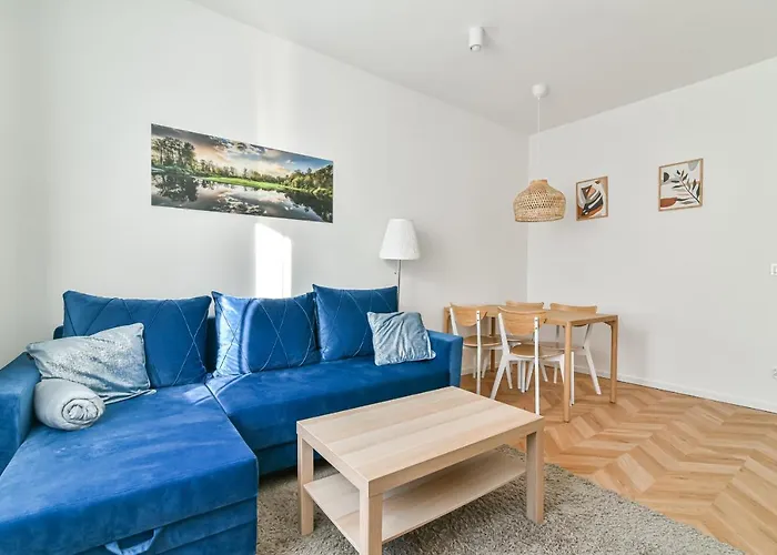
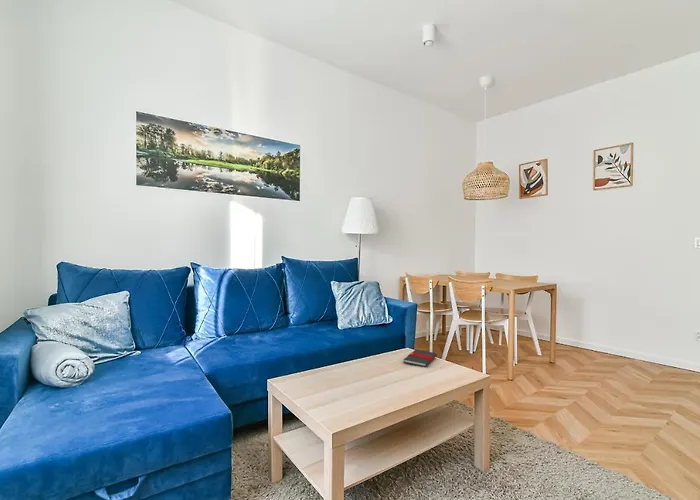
+ book (420, 357)
